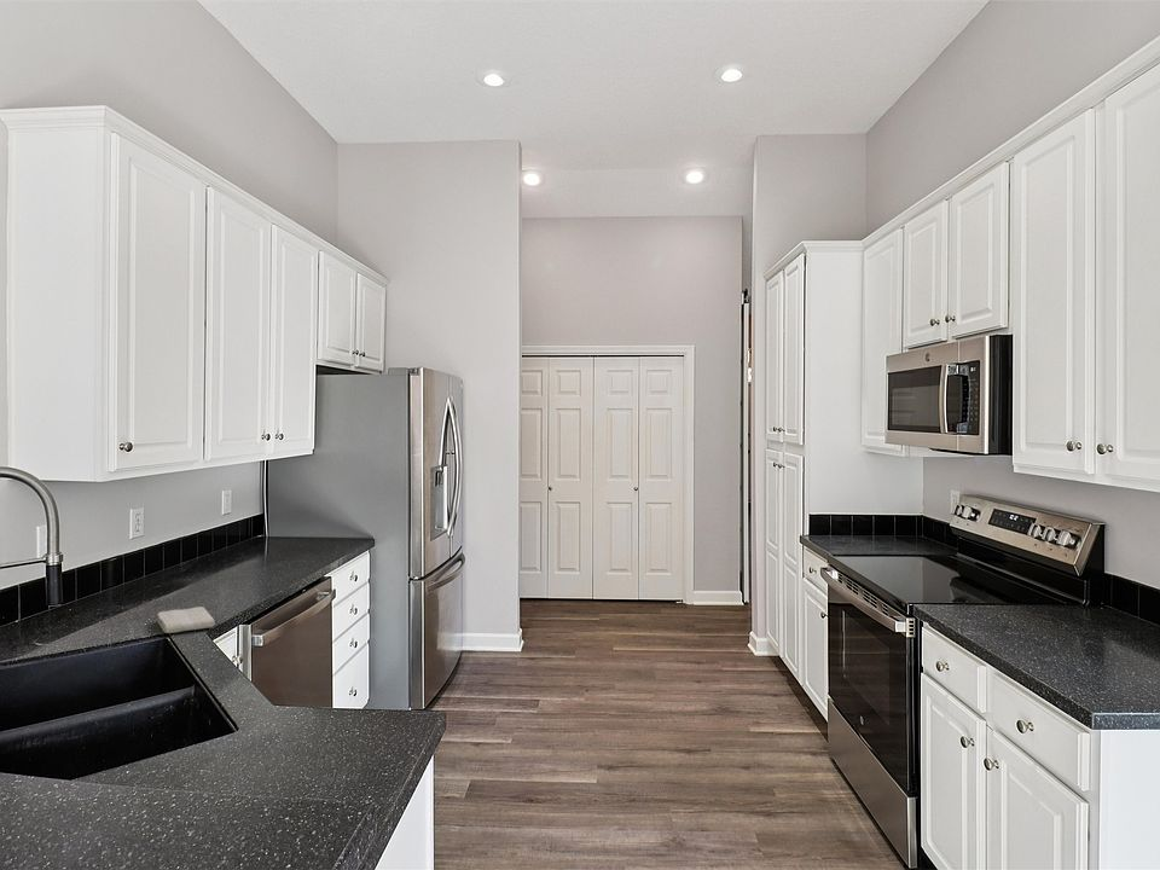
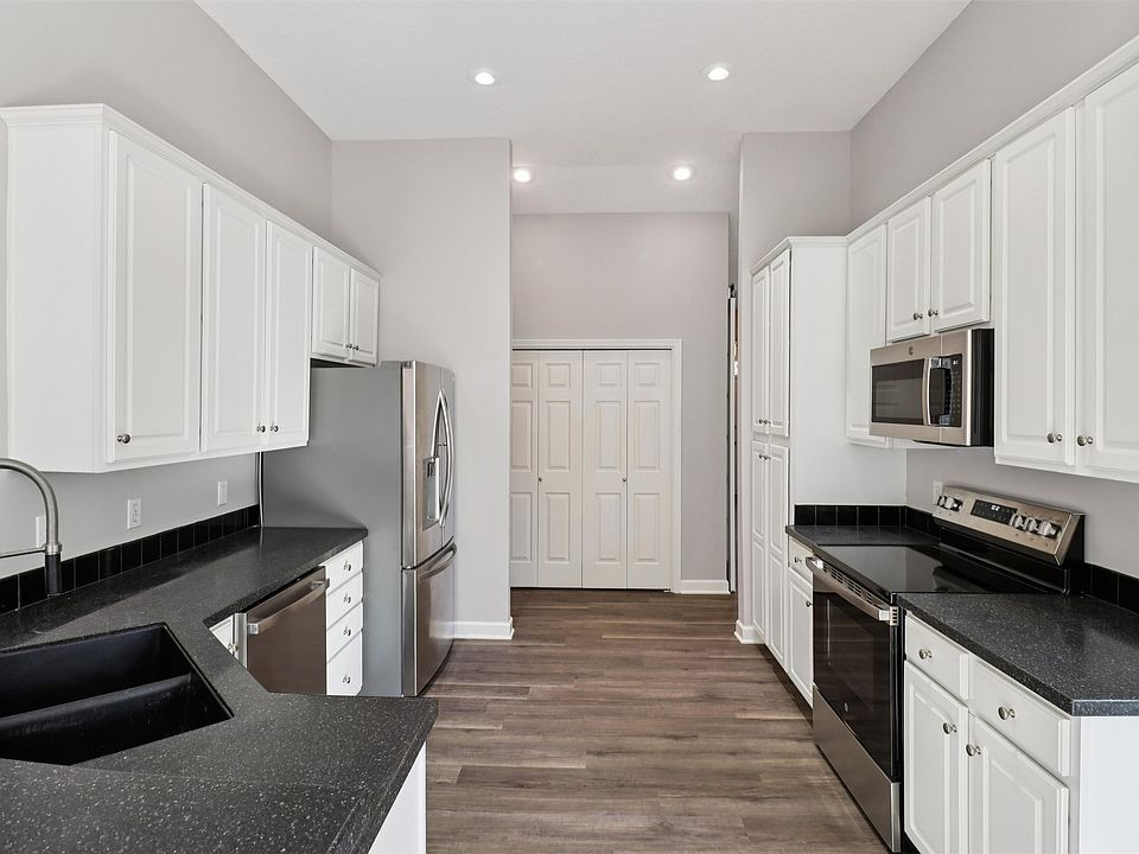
- washcloth (185, 619)
